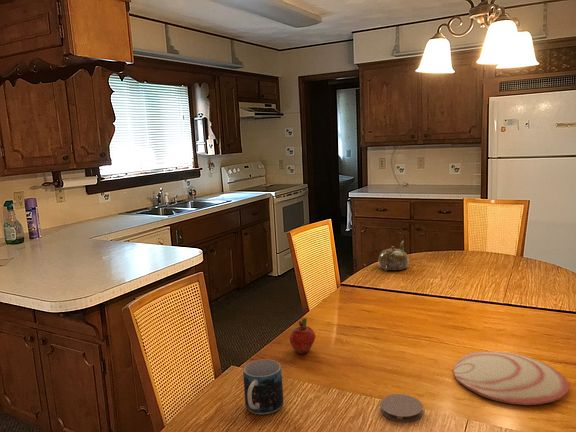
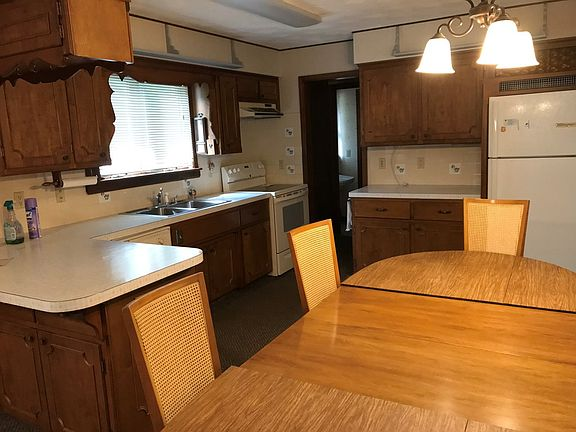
- plate (508, 371)
- fruit (302, 335)
- mug (260, 390)
- coaster (401, 407)
- teapot (394, 255)
